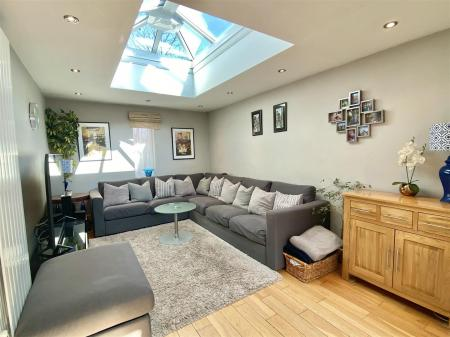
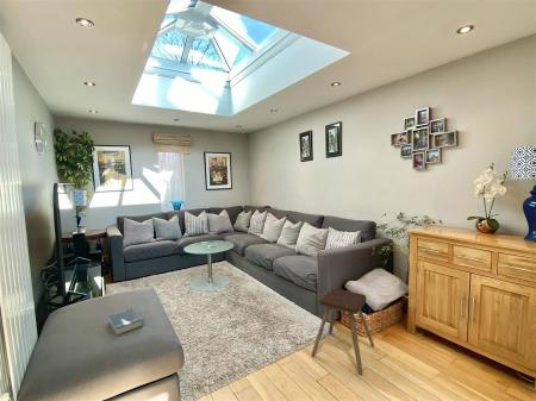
+ hardback book (125, 320)
+ music stool (349, 320)
